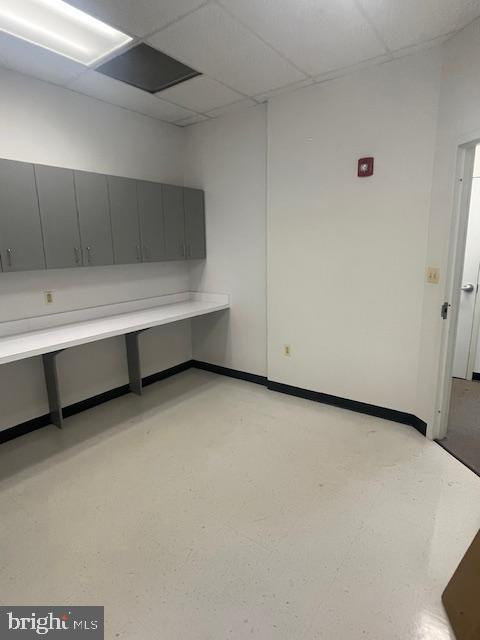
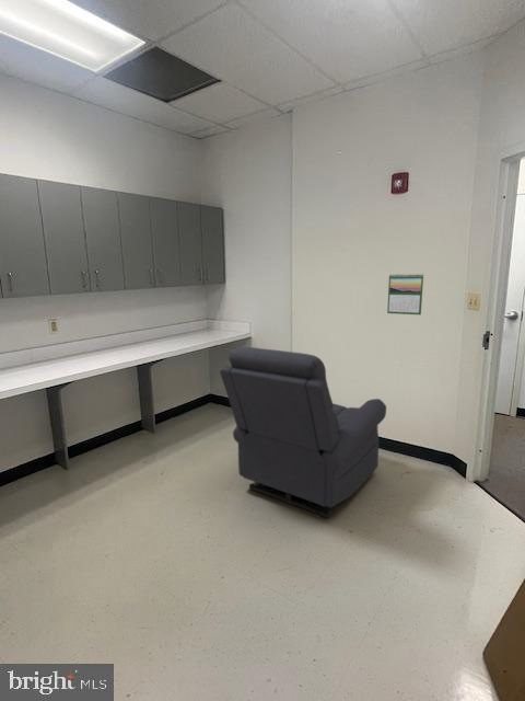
+ calendar (405, 294)
+ chair (305, 415)
